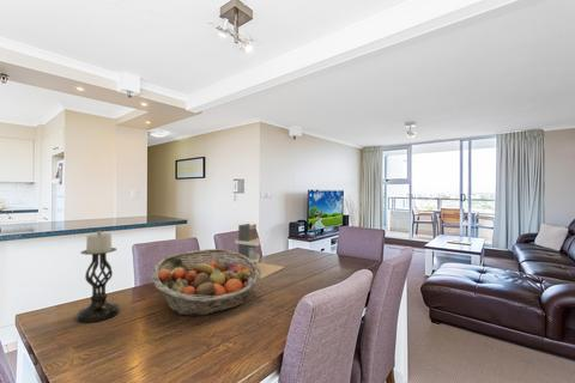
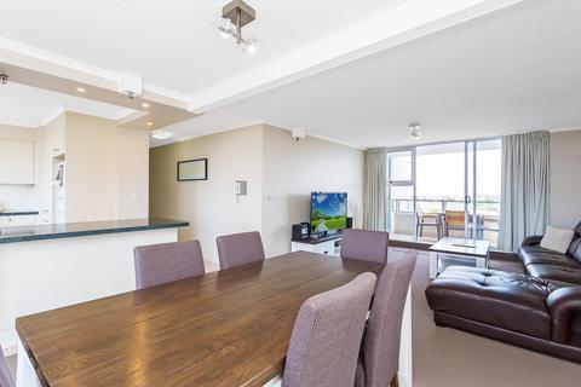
- candle holder (99, 273)
- plant pot (252, 247)
- fruit basket (208, 278)
